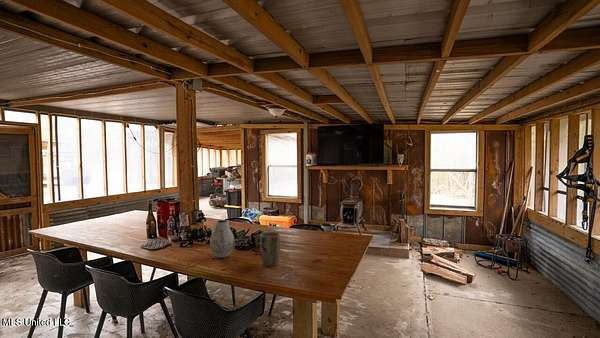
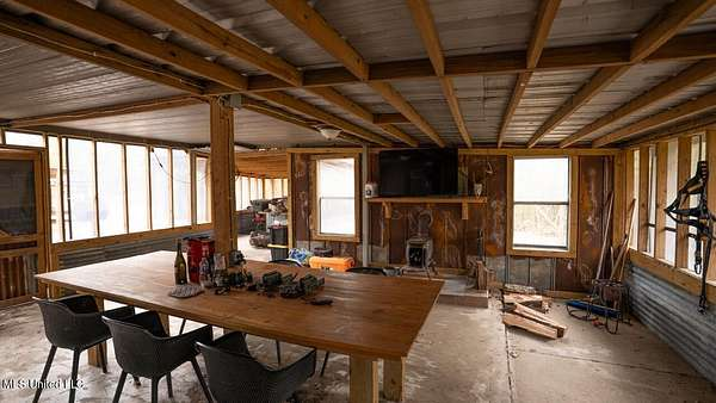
- vase (222, 238)
- plant pot (270, 249)
